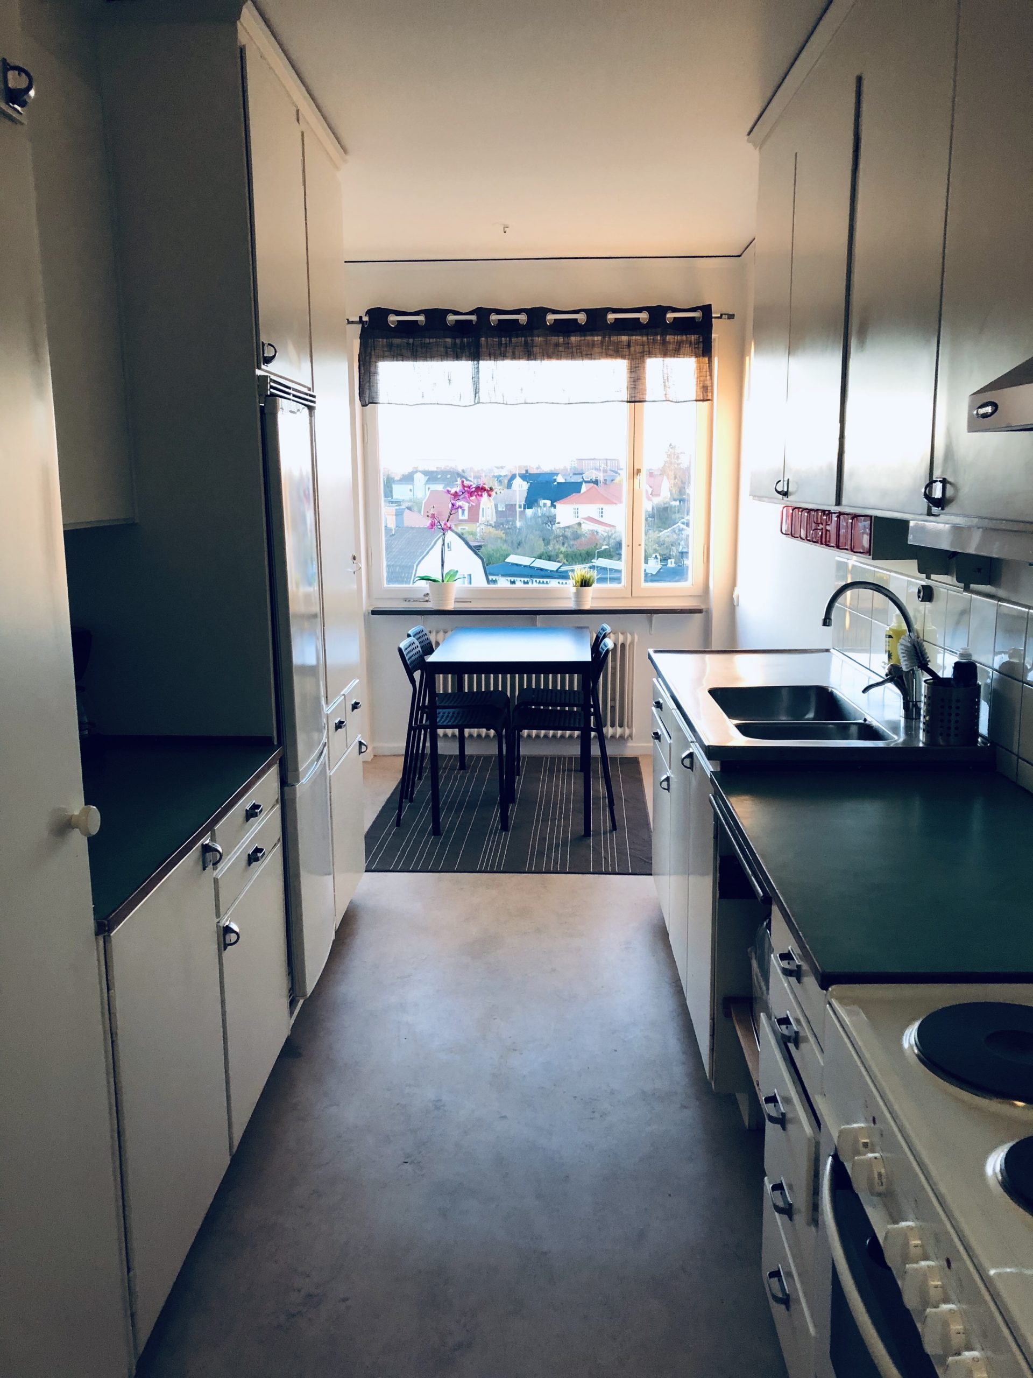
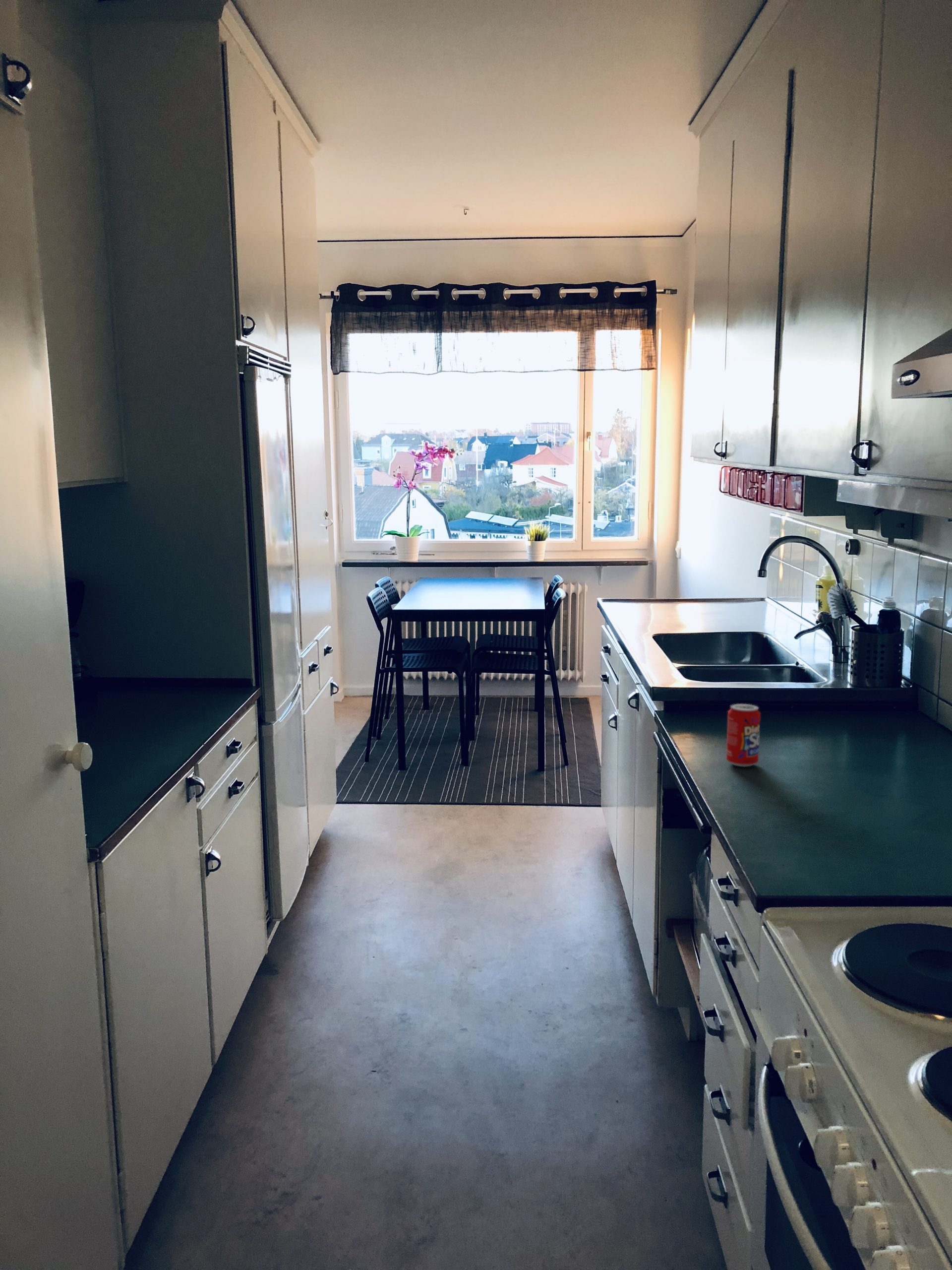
+ beverage can (743, 735)
